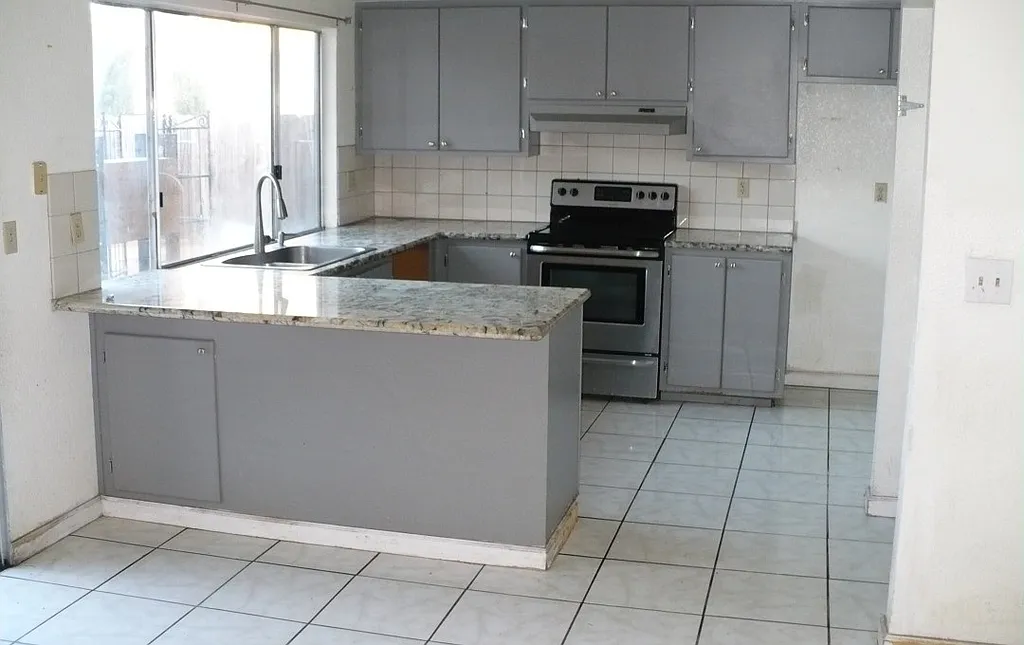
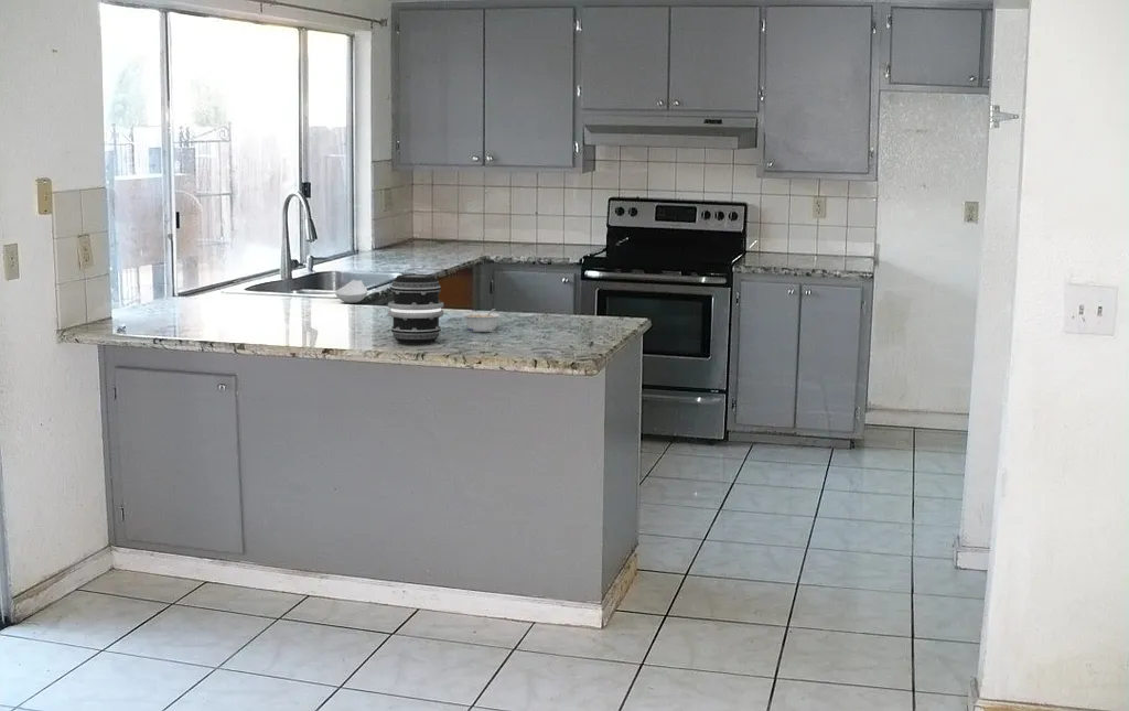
+ speaker (416, 309)
+ legume (481, 320)
+ spoon rest (354, 290)
